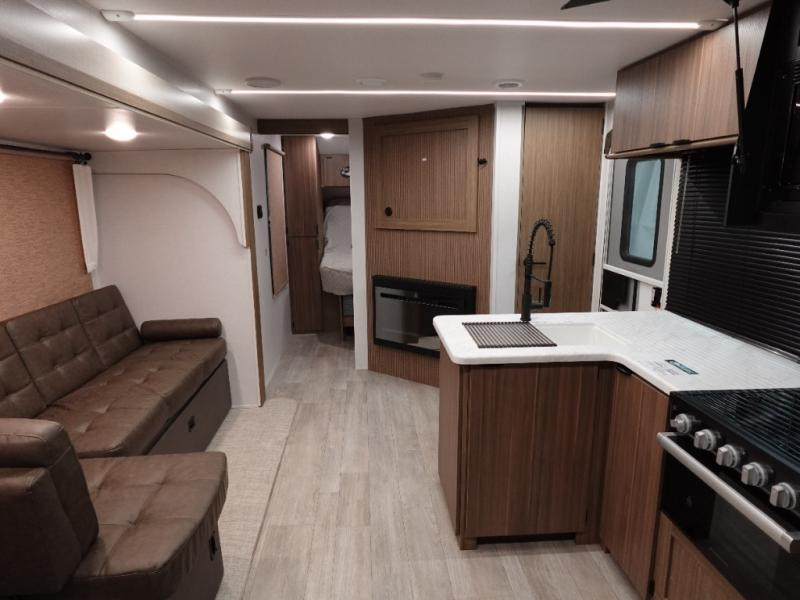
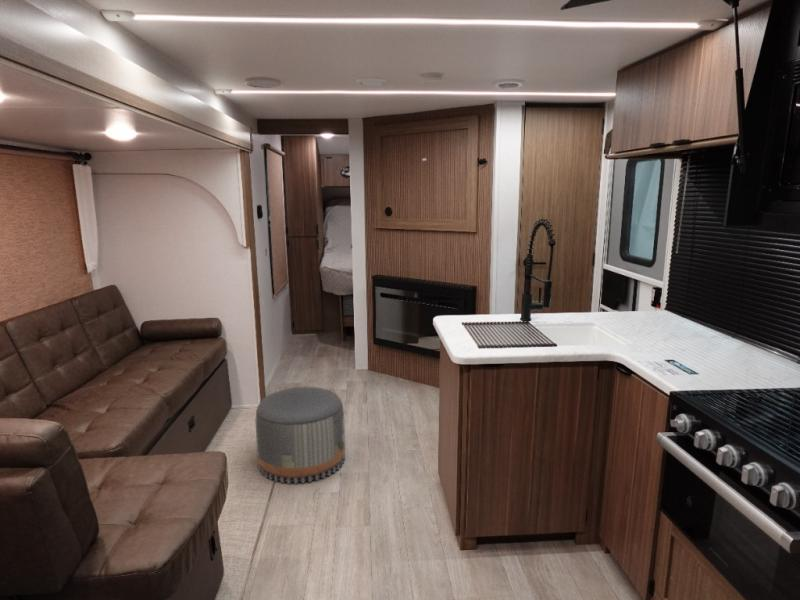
+ pouf (301, 427)
